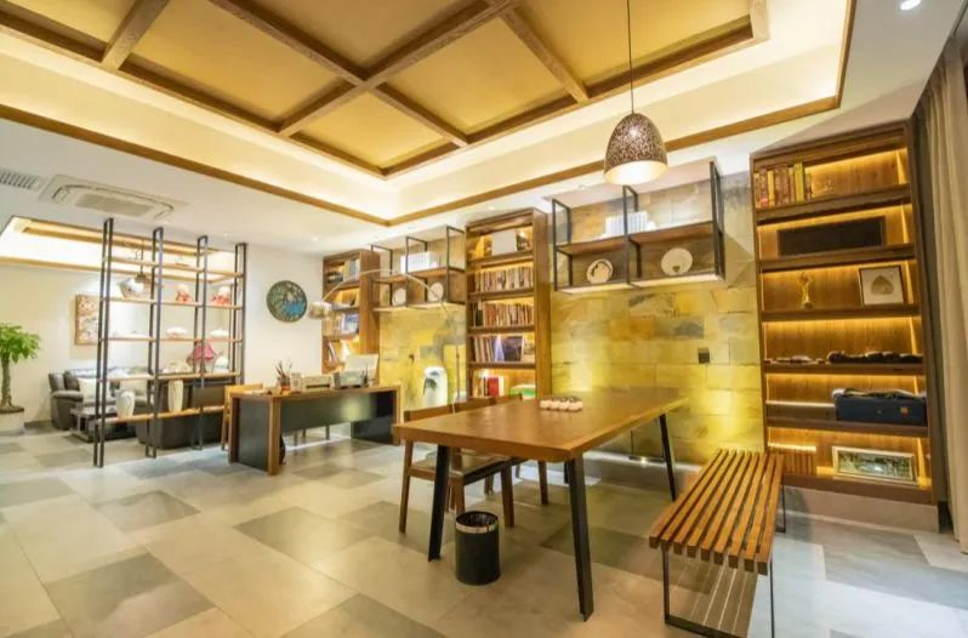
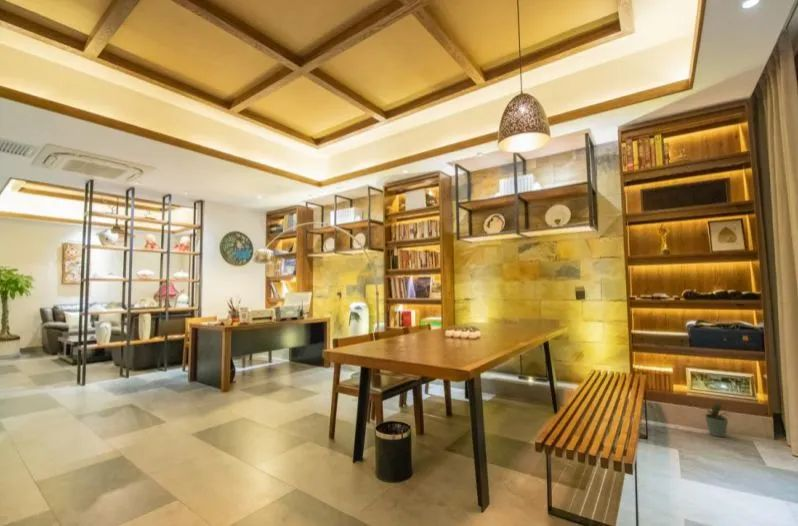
+ potted plant (715, 418)
